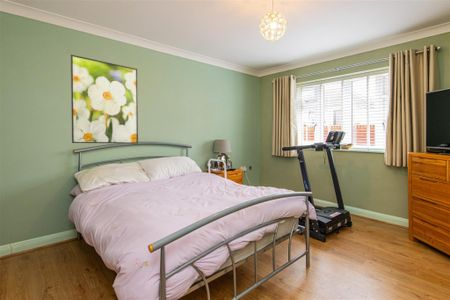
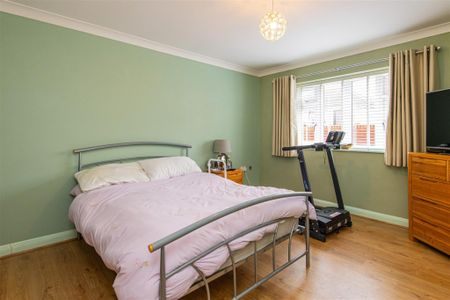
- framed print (107, 102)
